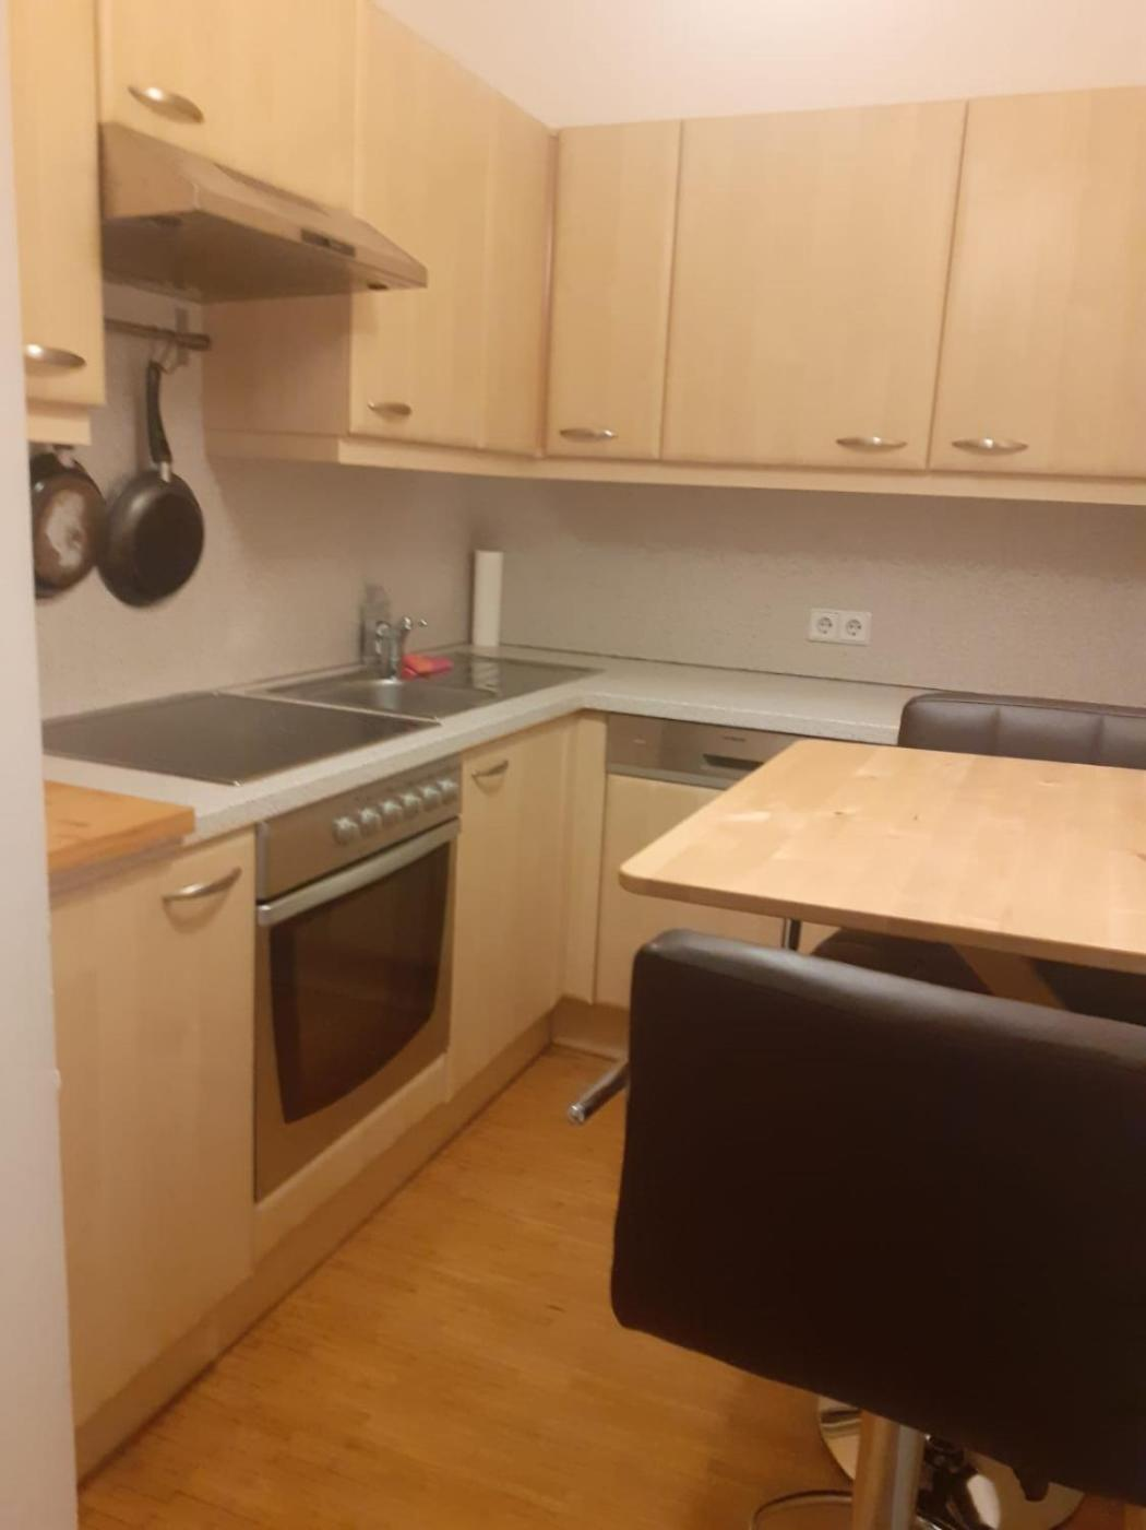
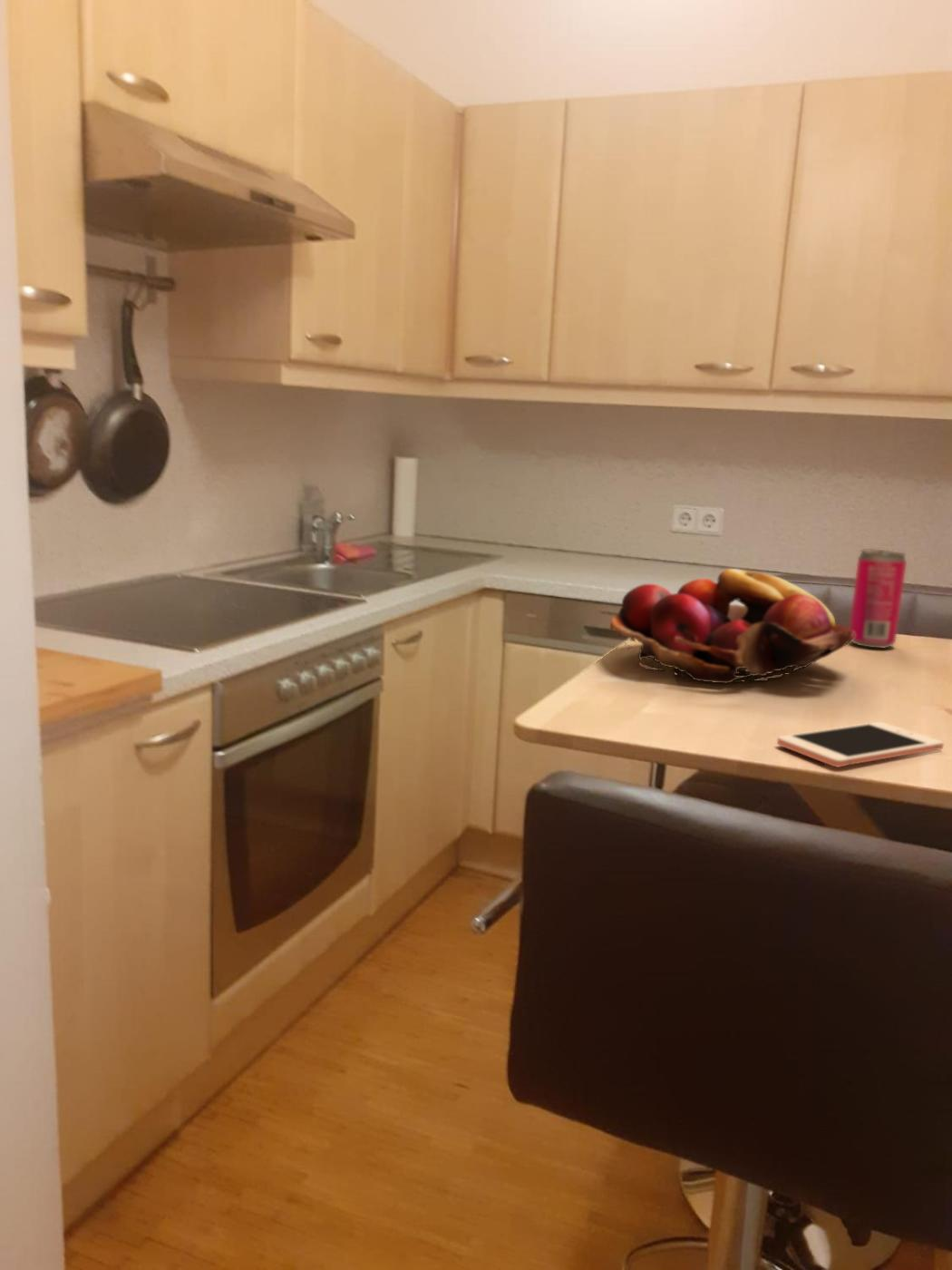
+ fruit basket (731, 620)
+ beverage can (877, 598)
+ cell phone (860, 743)
